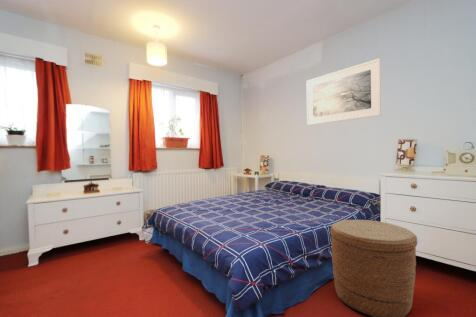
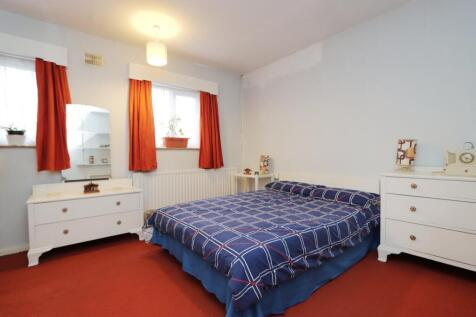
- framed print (339, 95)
- basket (370, 263)
